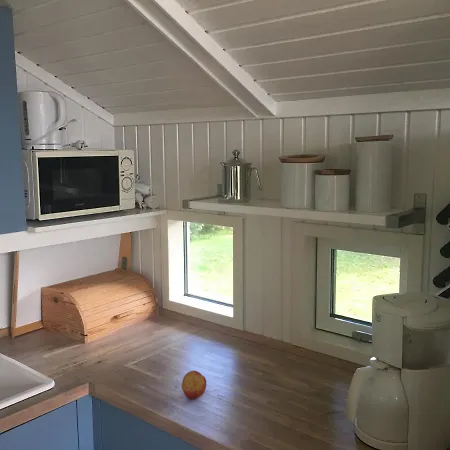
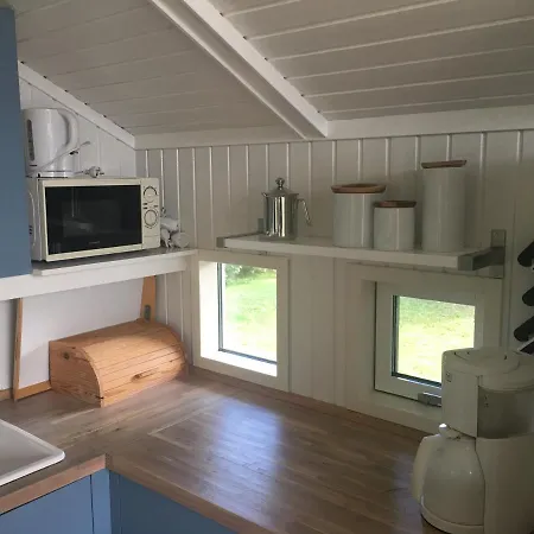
- fruit (194, 384)
